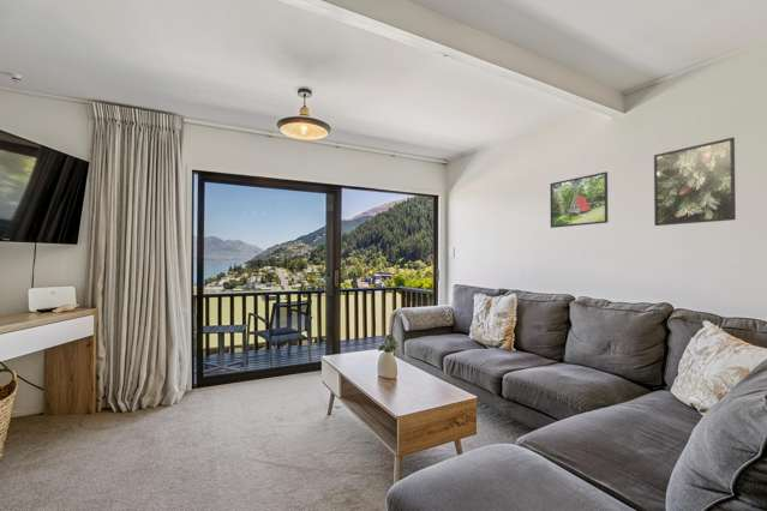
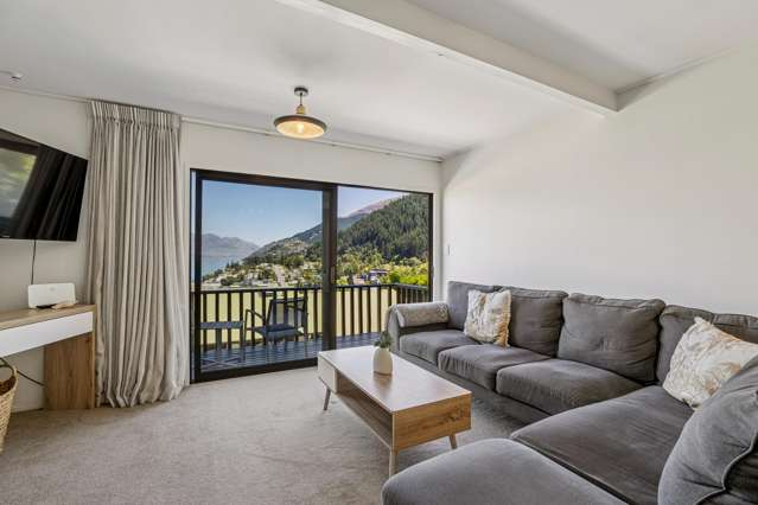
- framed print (691, 185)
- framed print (576, 202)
